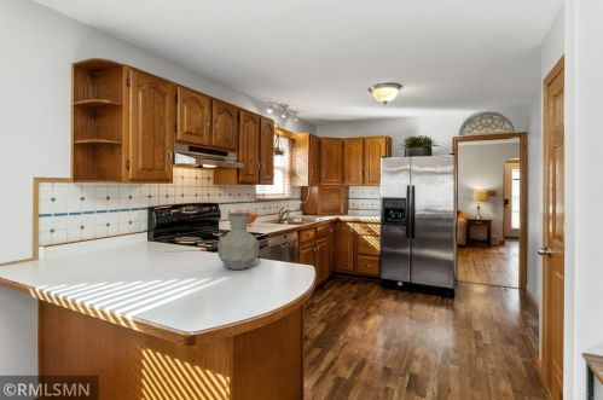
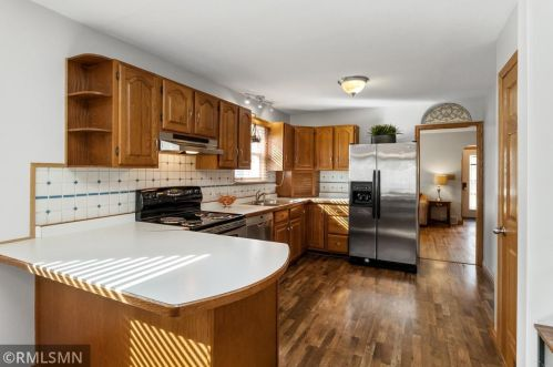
- vase (238, 239)
